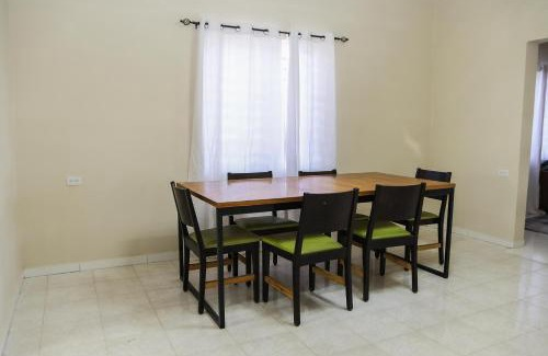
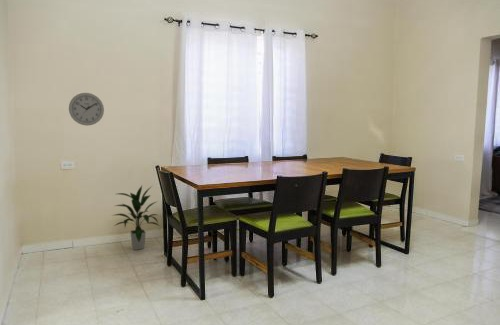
+ wall clock (86, 109)
+ indoor plant (136, 217)
